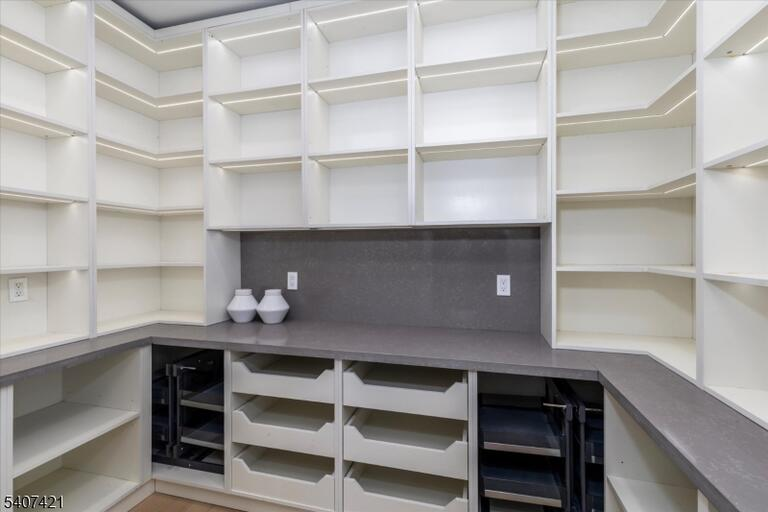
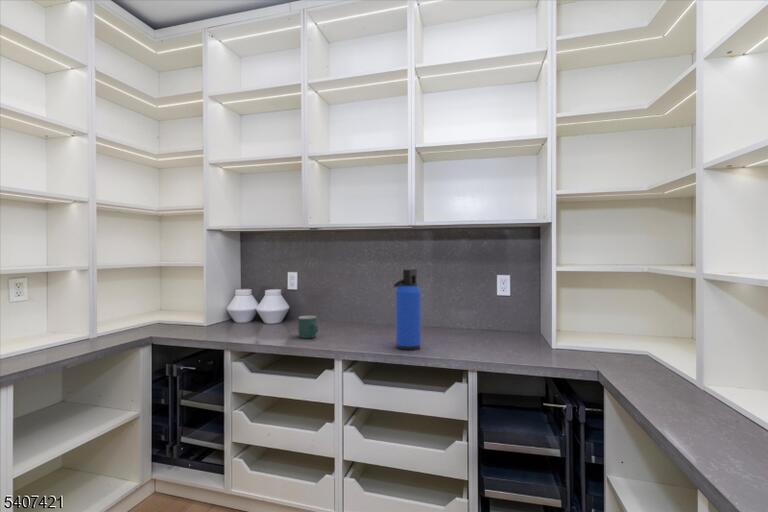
+ smoke grenade (408, 307)
+ mug (310, 327)
